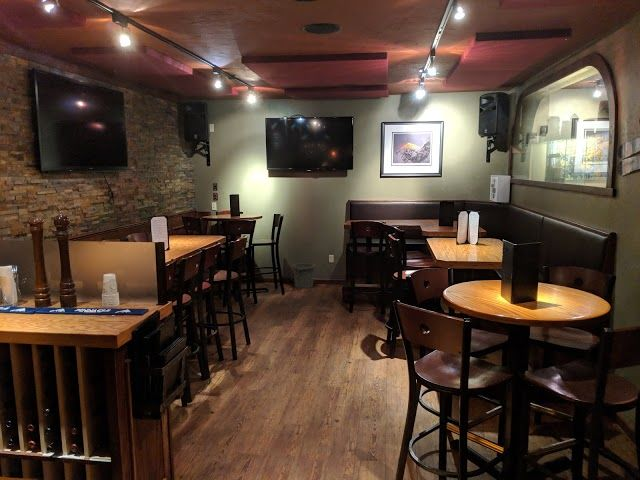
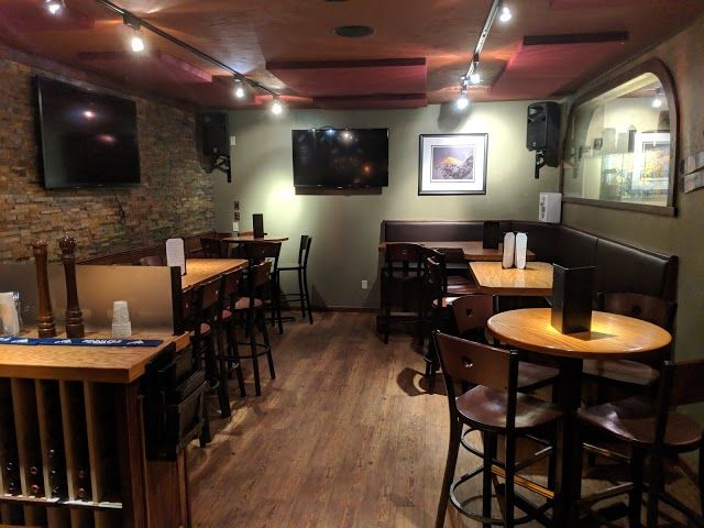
- trash can (303, 275)
